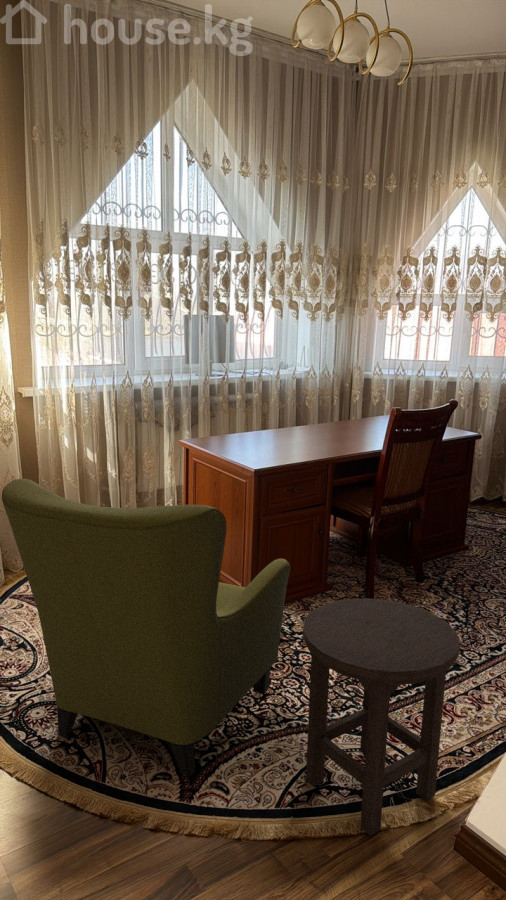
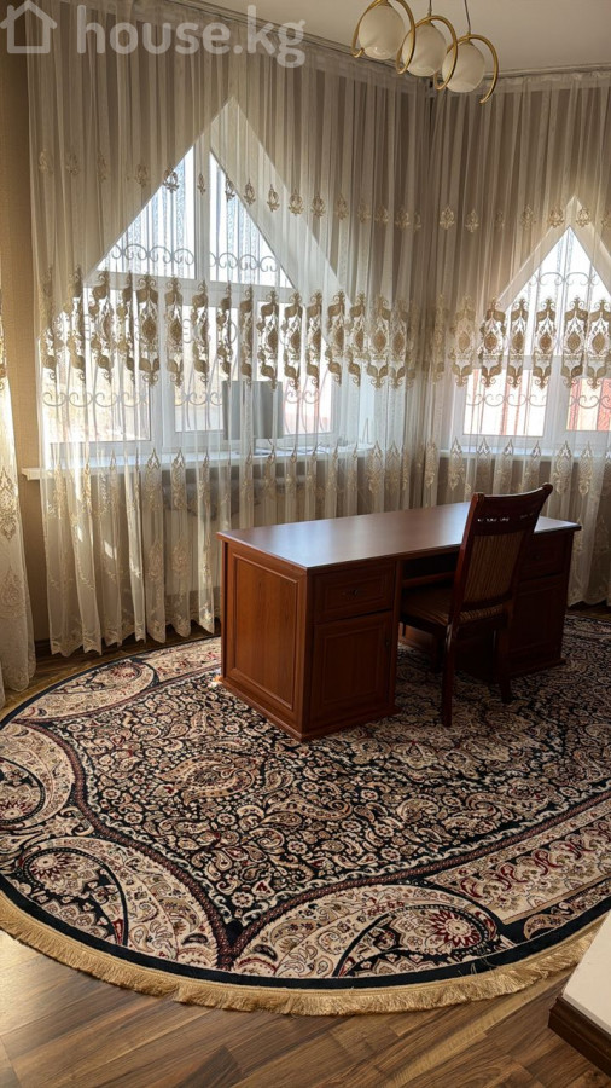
- stool (374, 711)
- armchair (152, 602)
